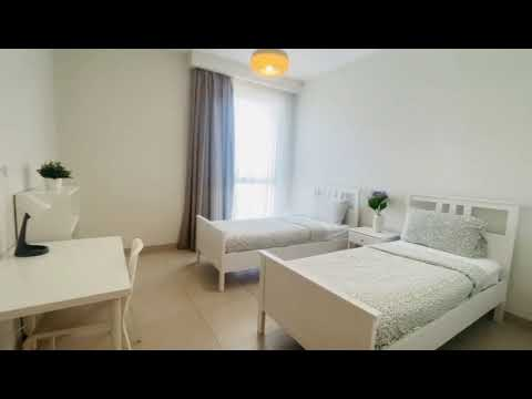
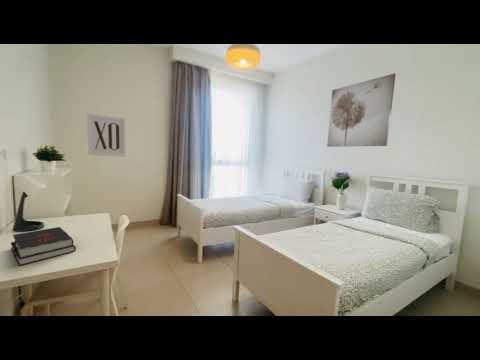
+ wall art (356, 115)
+ hardback book (43, 243)
+ wall art (107, 136)
